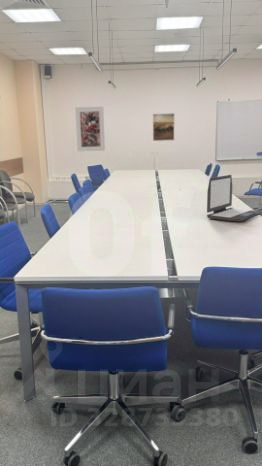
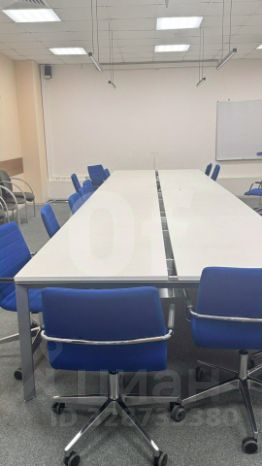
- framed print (90, 129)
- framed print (163, 127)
- laptop (231, 196)
